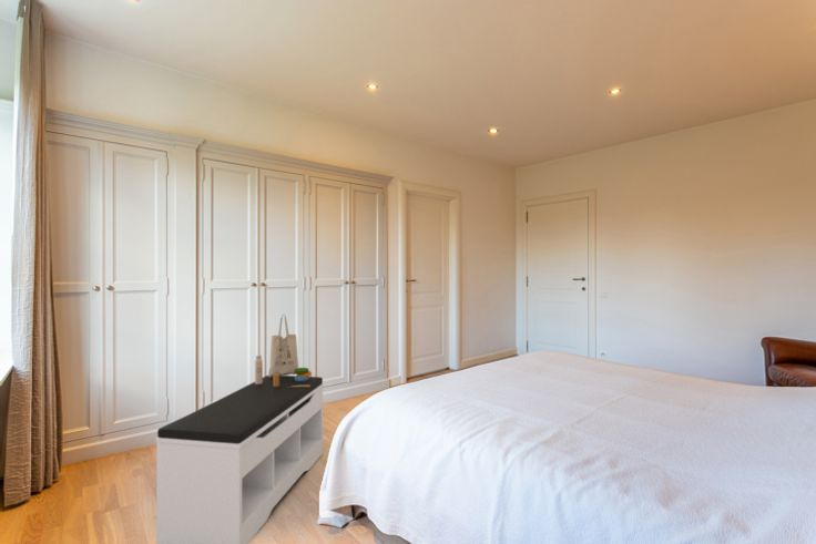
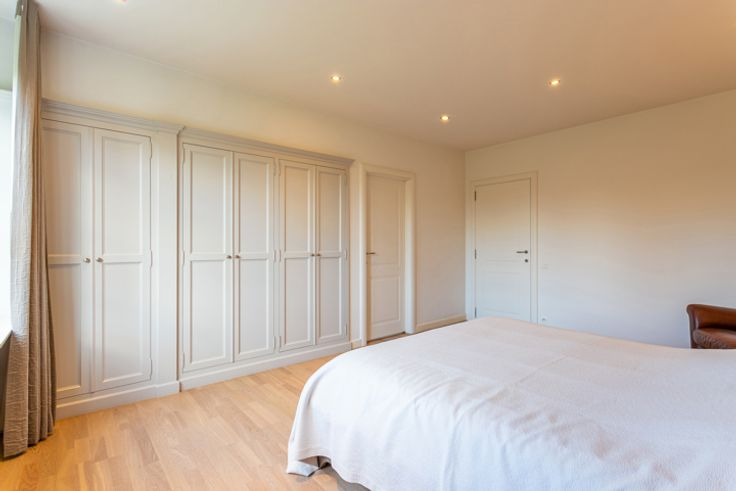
- bench (256, 443)
- tote bag (283, 349)
